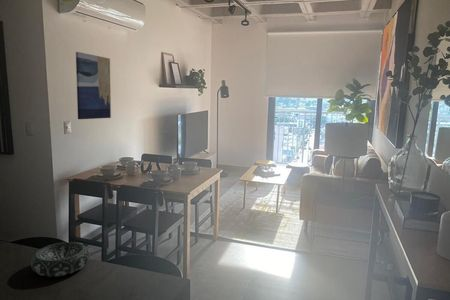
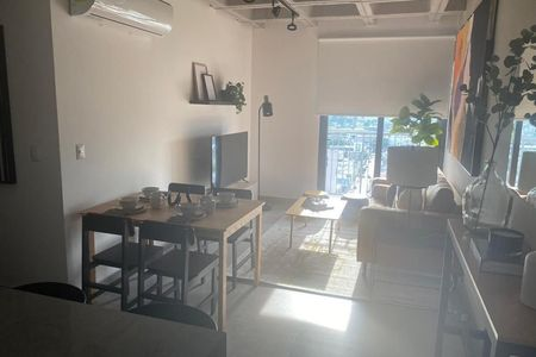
- wall art (94, 87)
- decorative bowl (61, 258)
